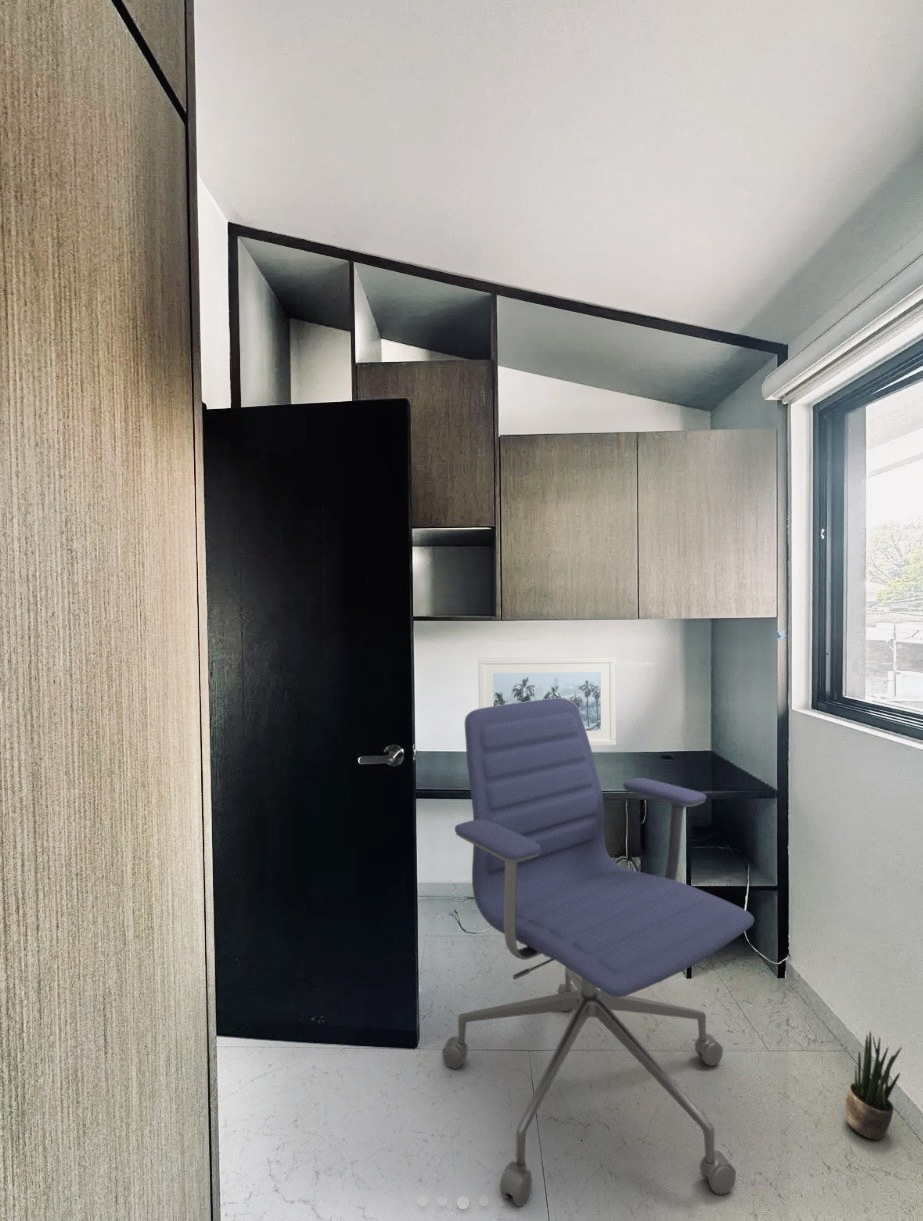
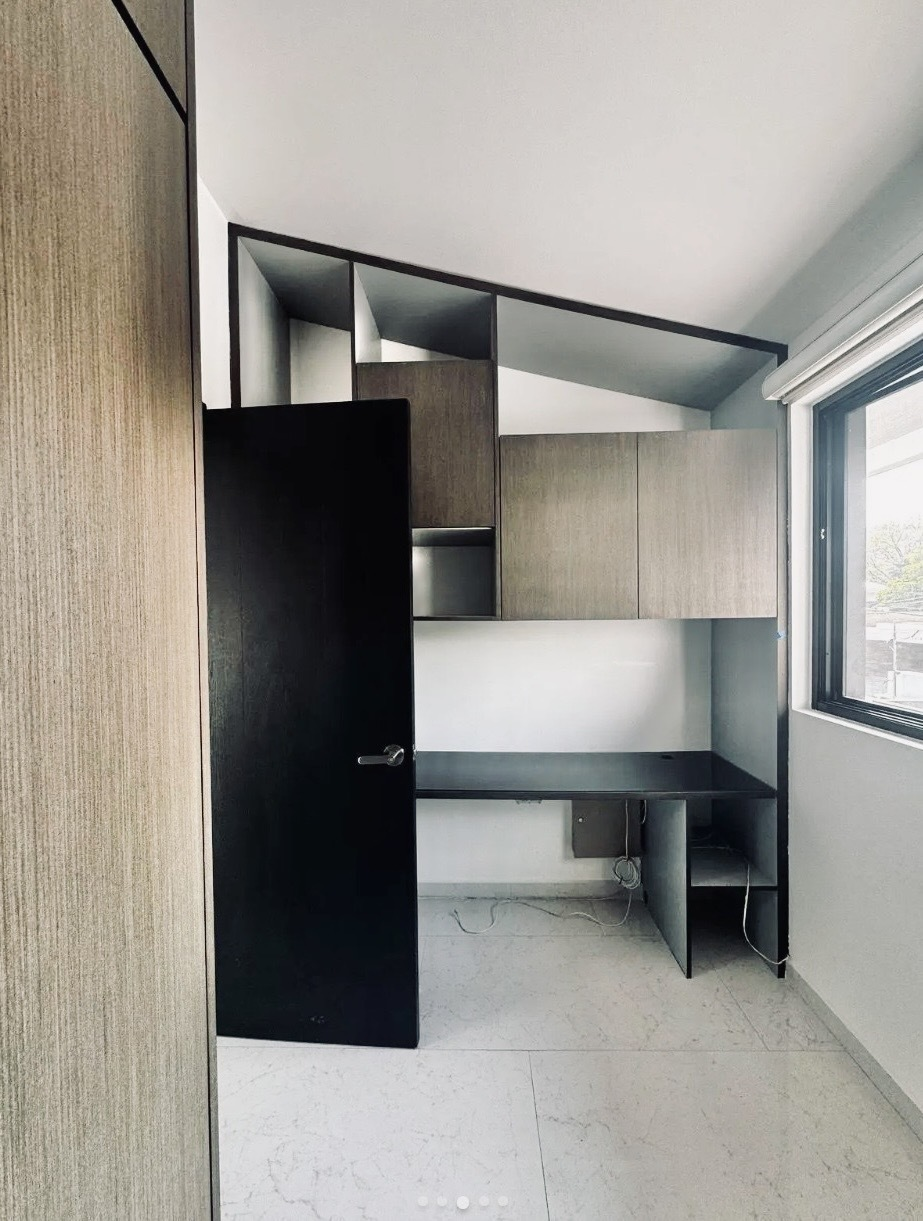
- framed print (547, 698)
- potted plant (874, 1081)
- office chair (596, 908)
